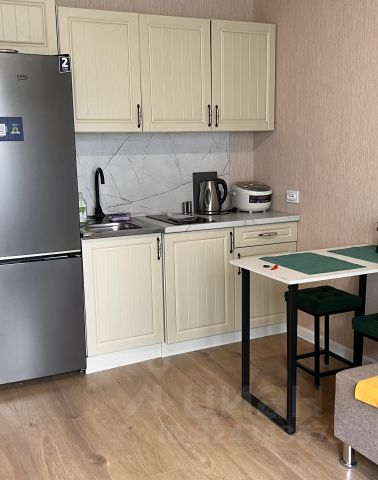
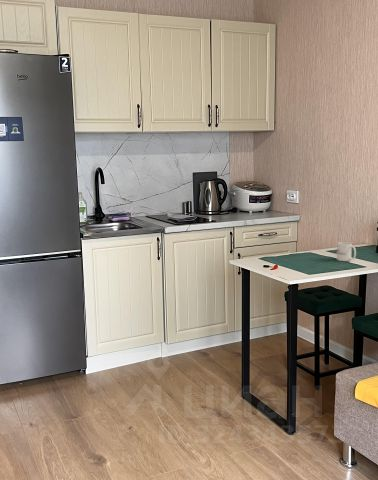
+ mug (346, 251)
